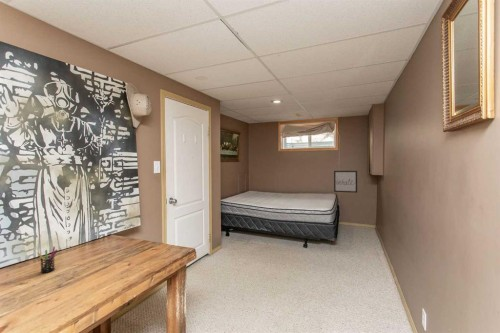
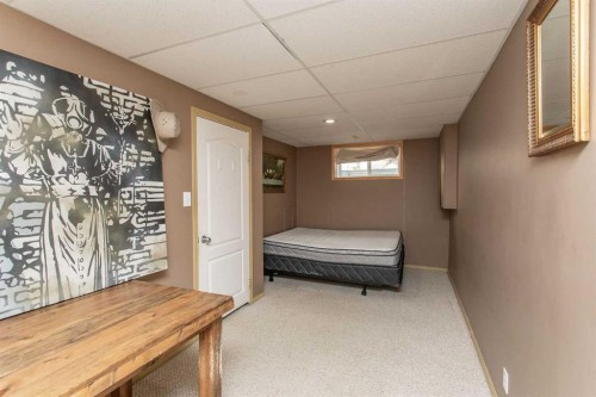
- pen holder (48, 259)
- wall art (345, 181)
